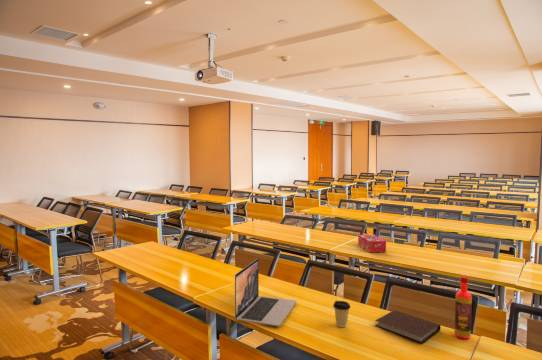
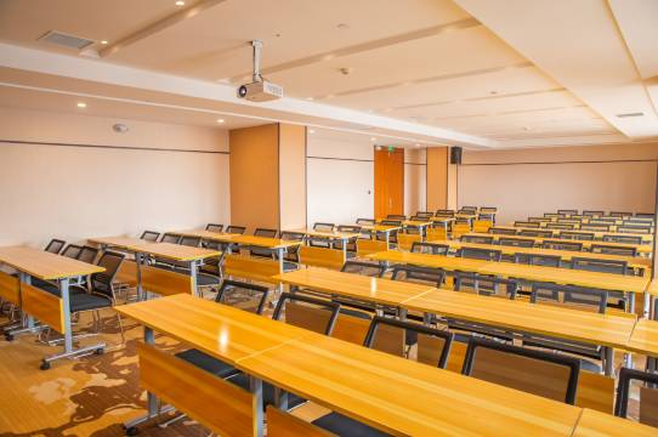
- tissue box (371, 243)
- bottle (463, 306)
- coffee cup (341, 313)
- laptop (264, 296)
- notebook (407, 325)
